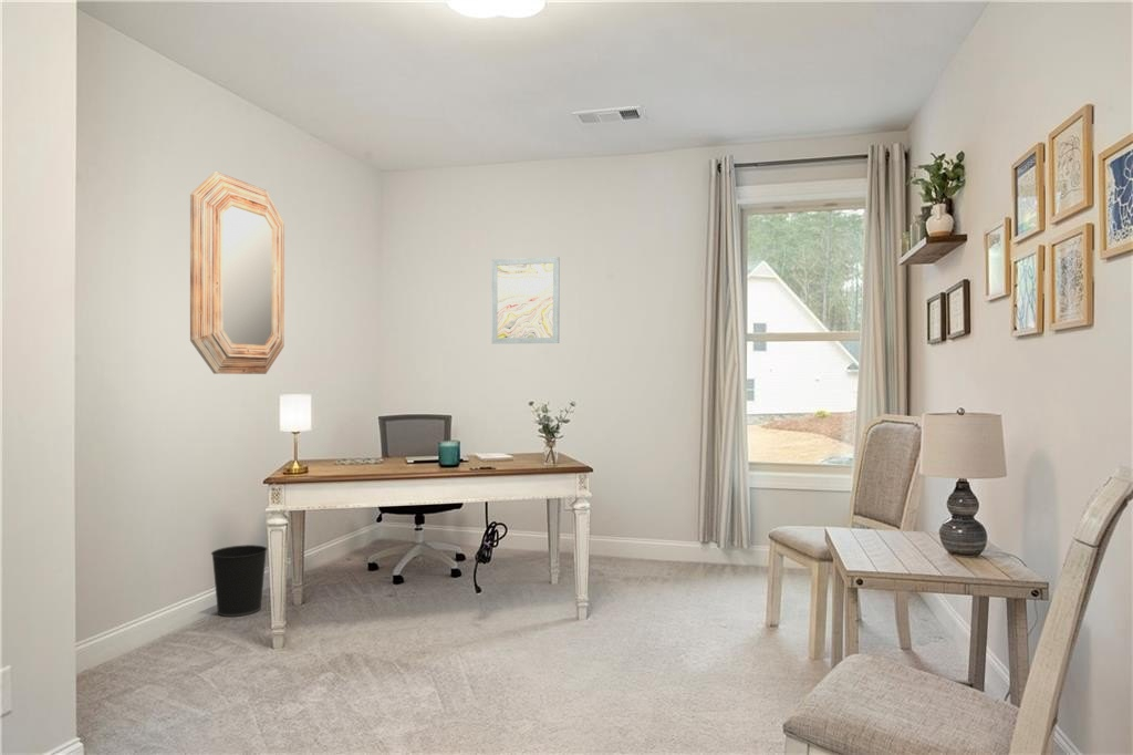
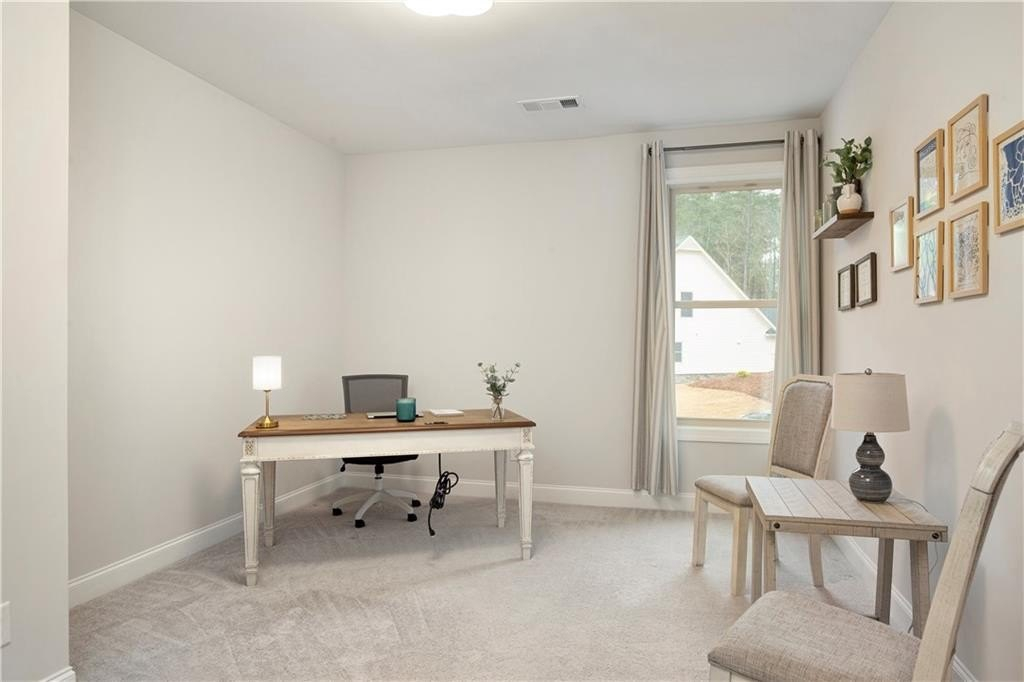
- home mirror (245, 277)
- wall art (524, 300)
- wastebasket (239, 580)
